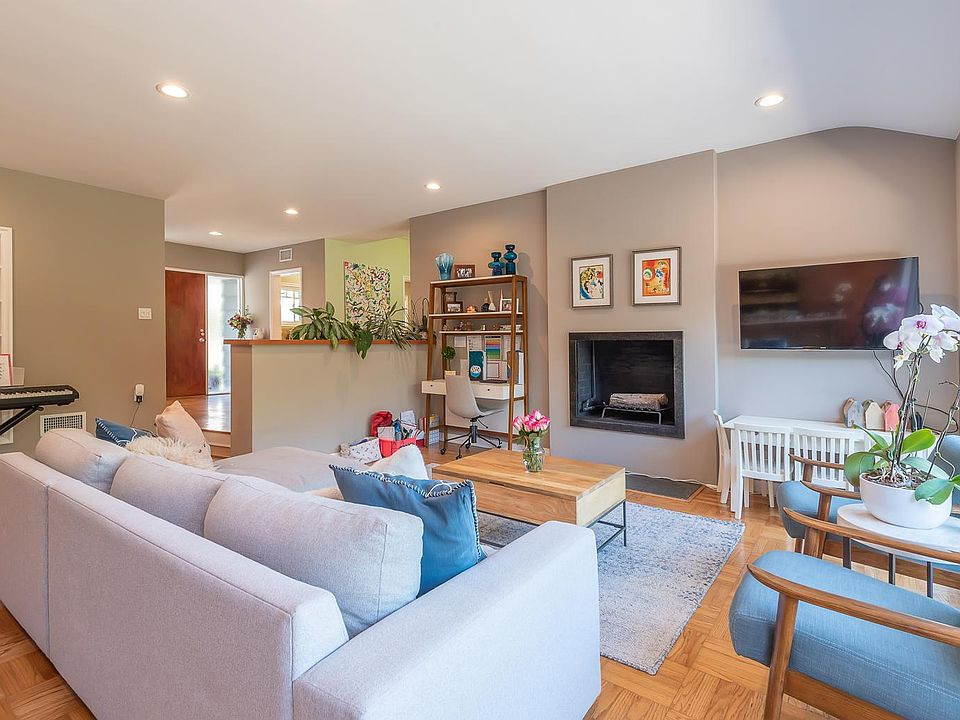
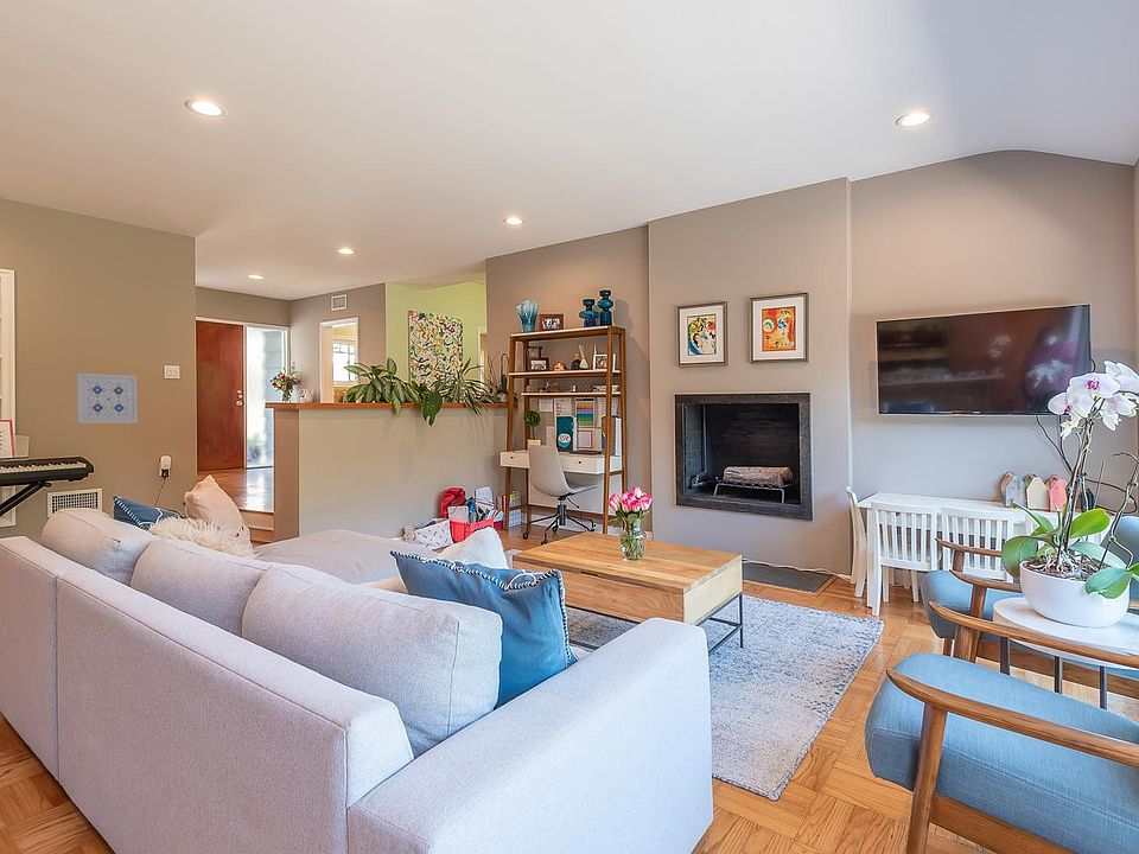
+ wall art (108, 399)
